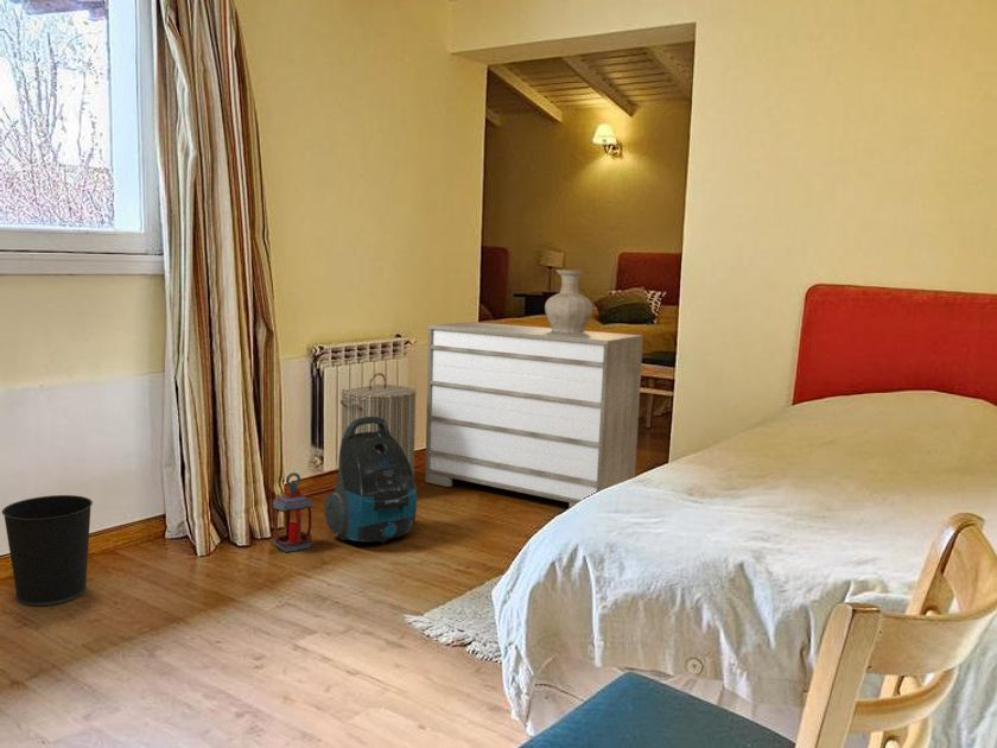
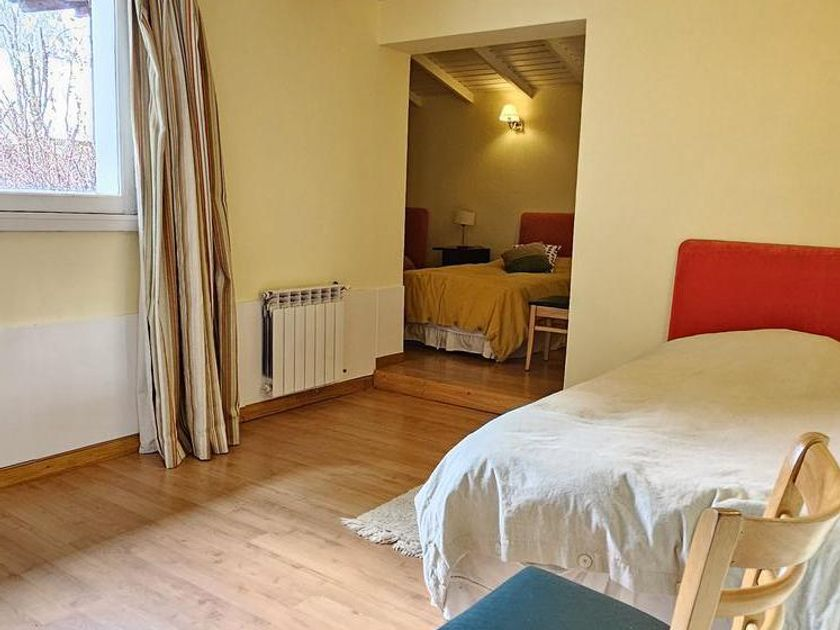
- vase (569, 300)
- dresser (529, 411)
- vacuum cleaner (373, 478)
- wastebasket (50, 550)
- laundry hamper (375, 431)
- lantern (292, 509)
